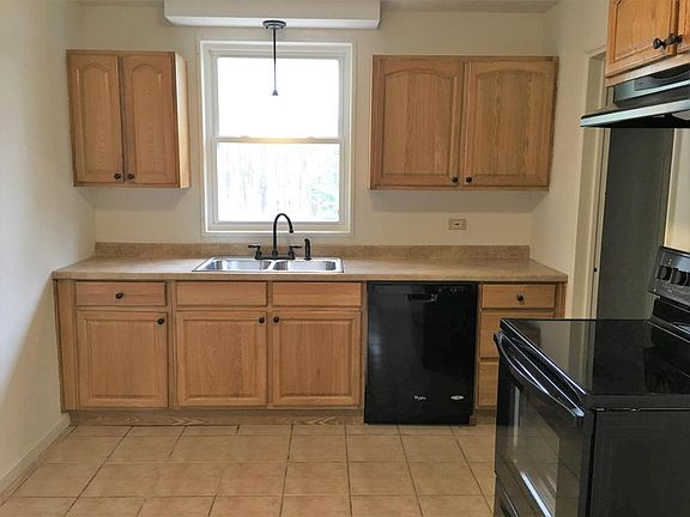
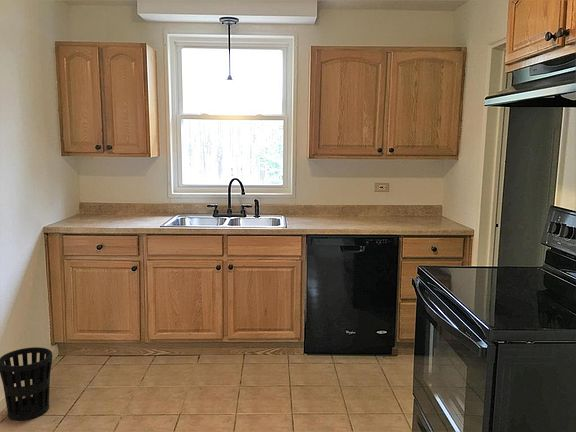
+ wastebasket (27, 383)
